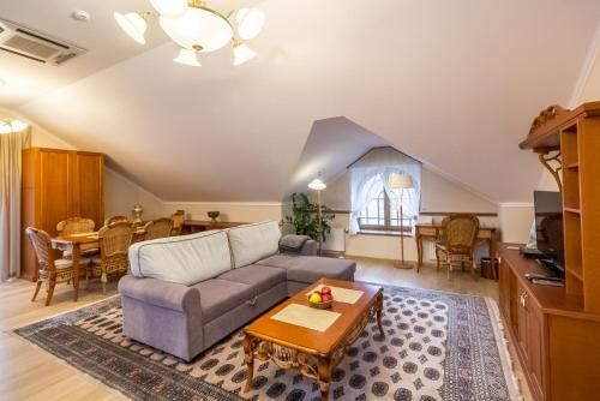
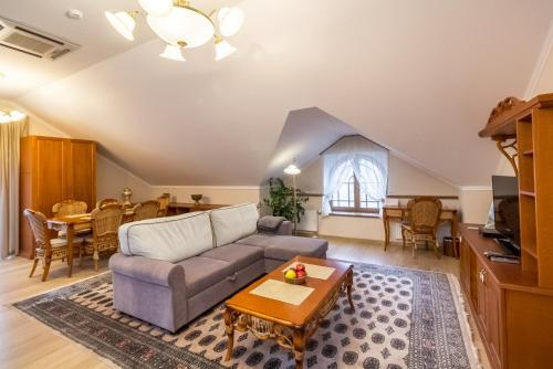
- floor lamp (401, 219)
